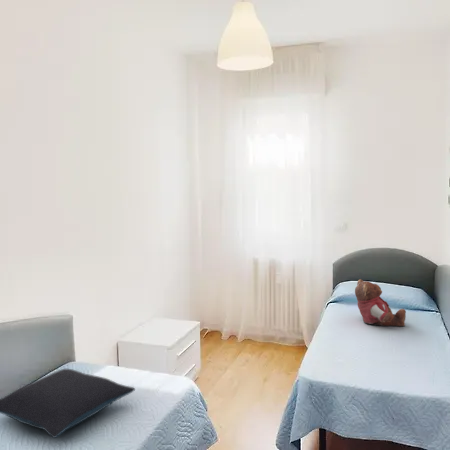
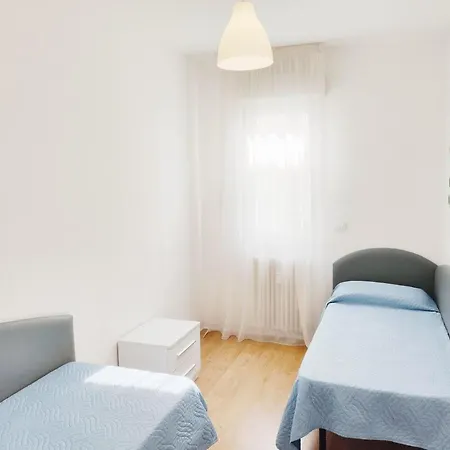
- pillow (61, 398)
- teddy bear (377, 301)
